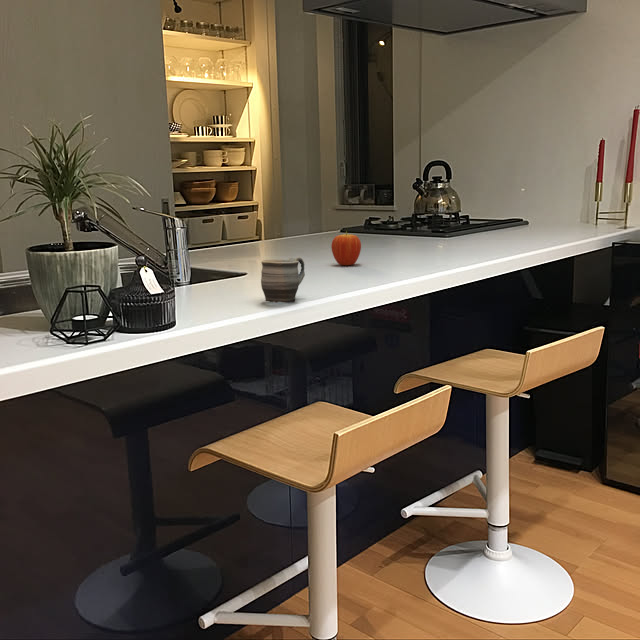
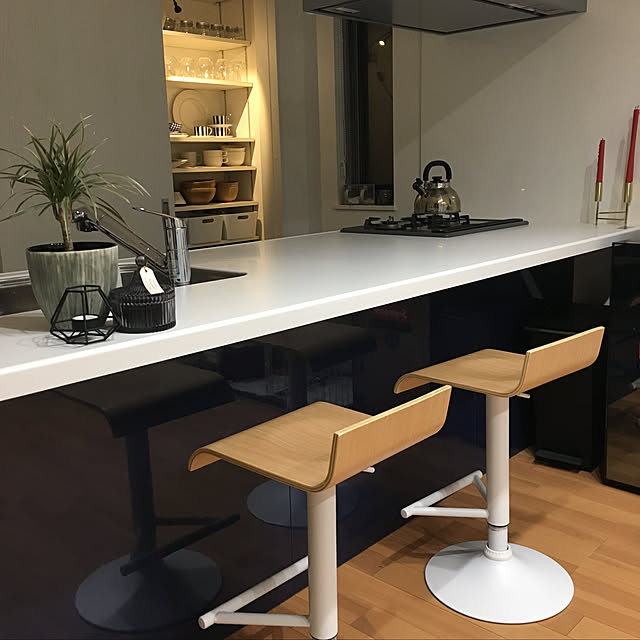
- fruit (346, 248)
- mug (283, 279)
